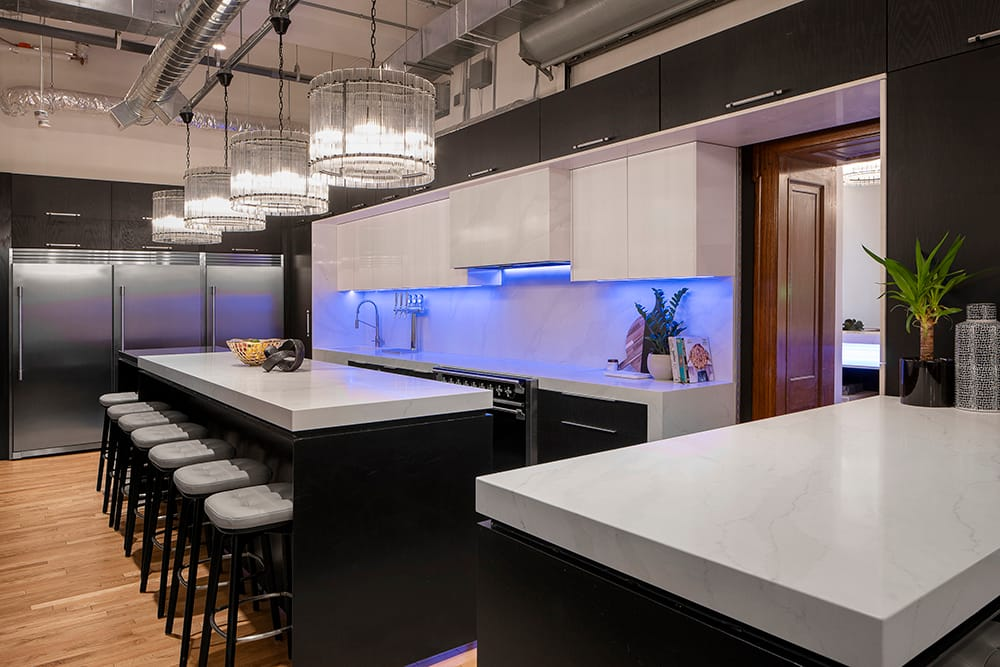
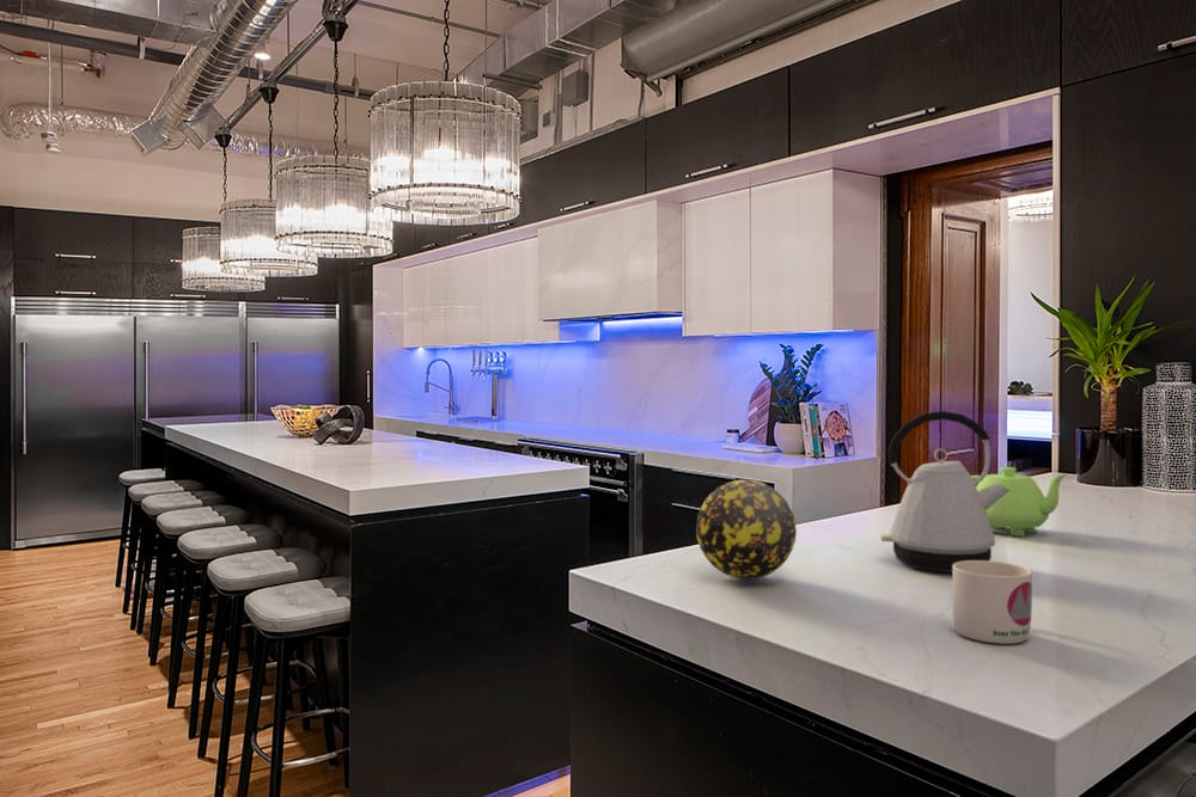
+ decorative ball (745, 528)
+ teakettle (1012, 499)
+ kettle (944, 488)
+ mug (994, 597)
